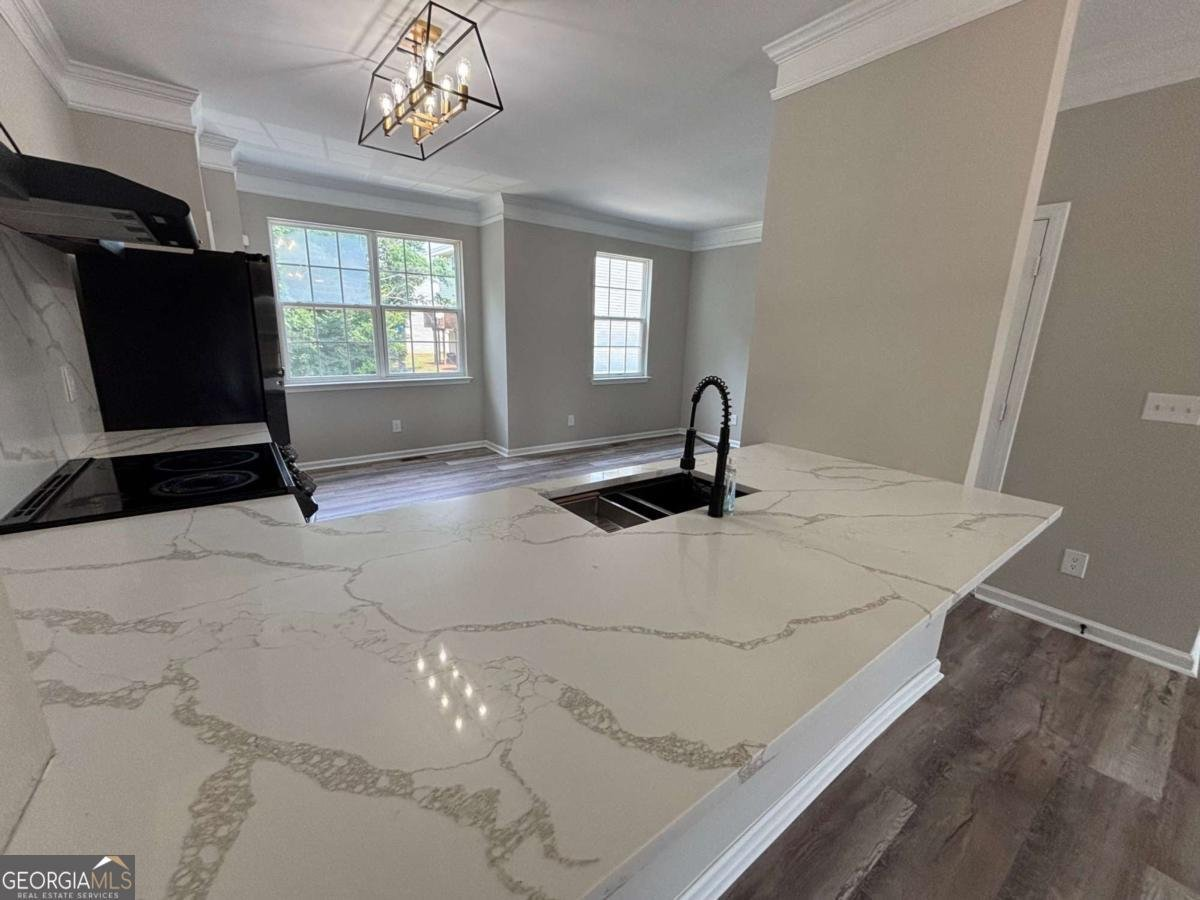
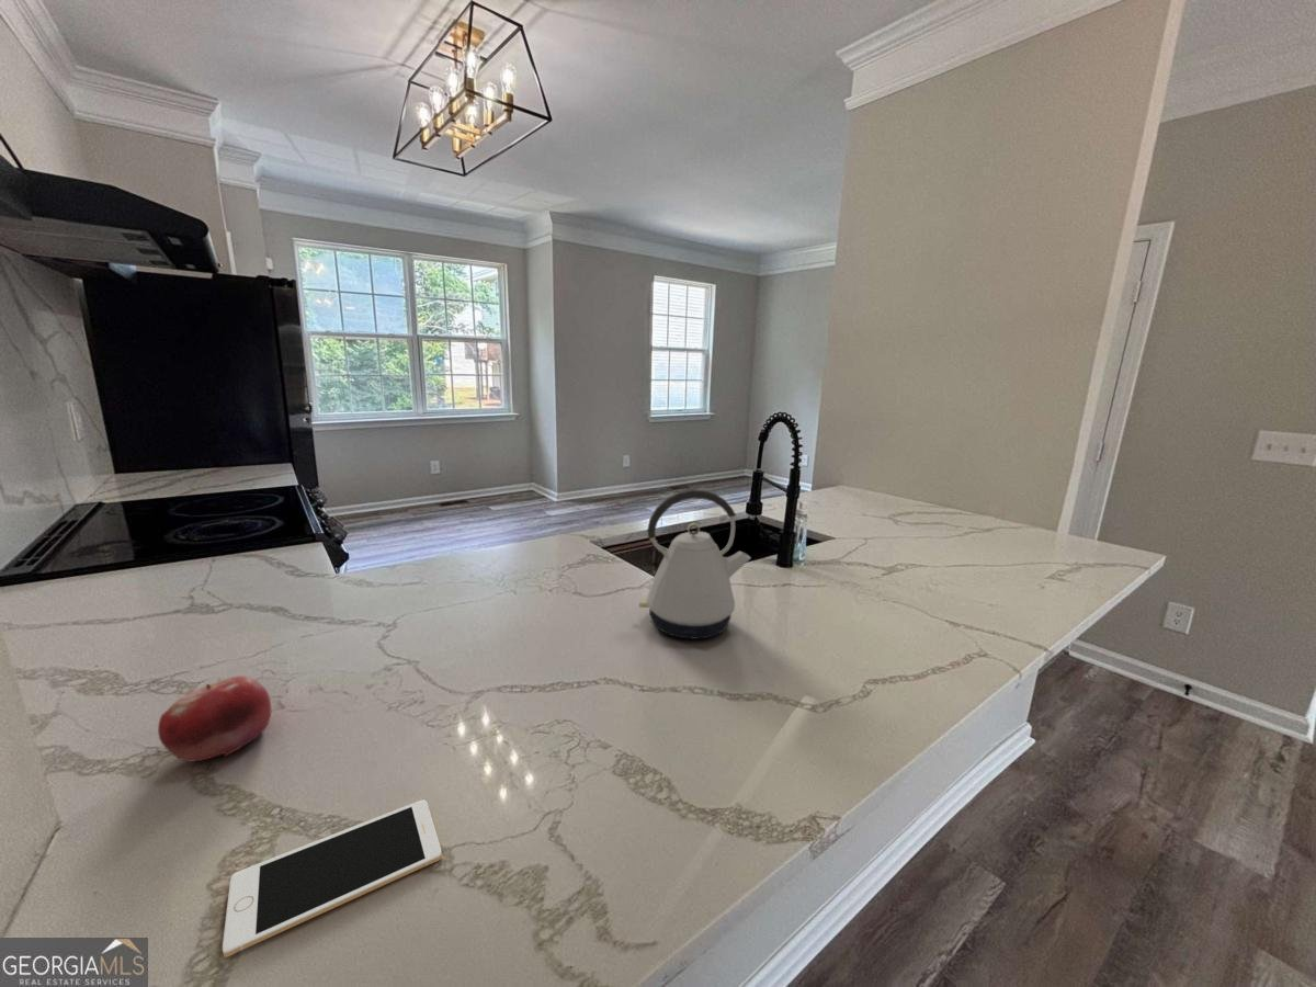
+ fruit (217, 714)
+ cell phone (340, 866)
+ kettle (695, 558)
